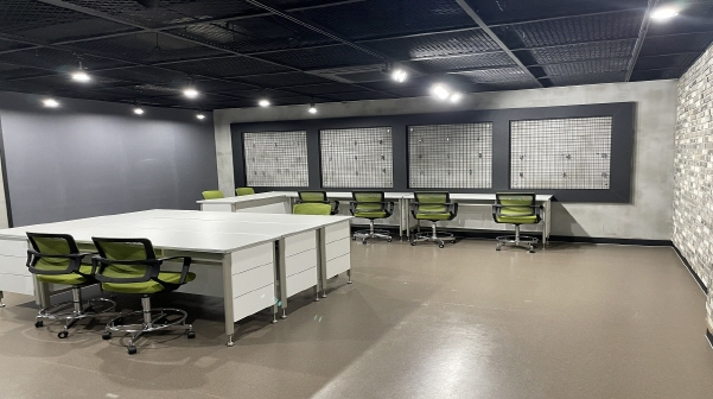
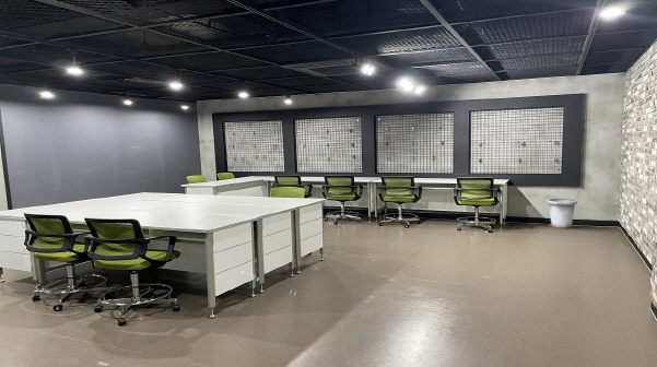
+ trash can (561, 213)
